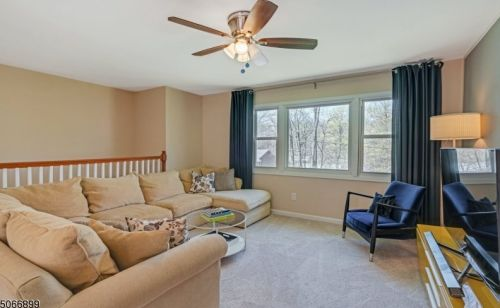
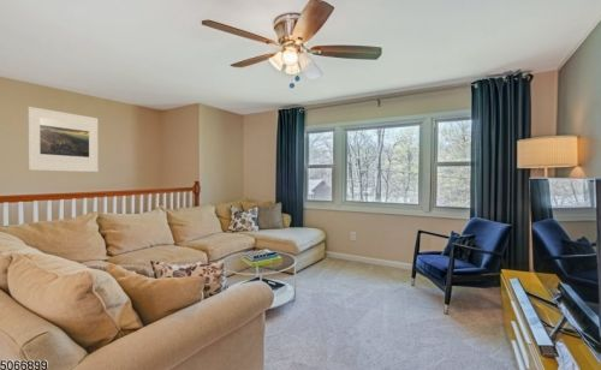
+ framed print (65, 142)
